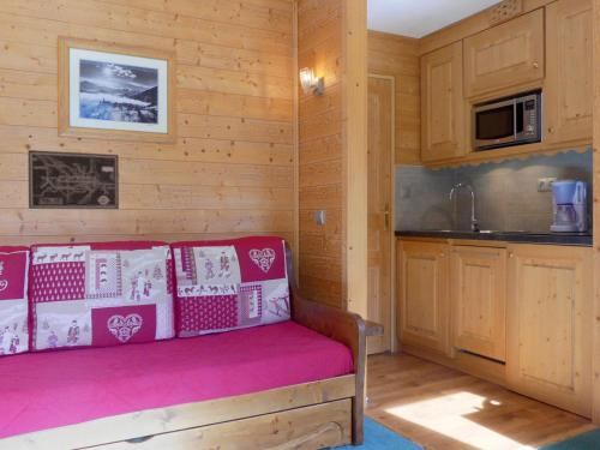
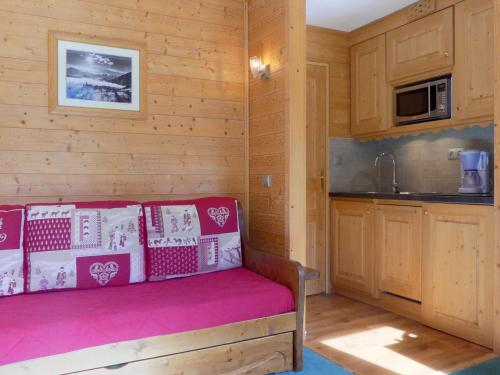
- wall art (74, 180)
